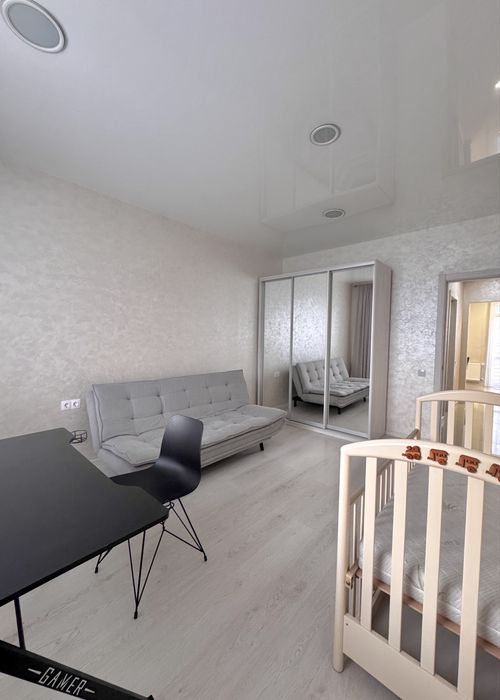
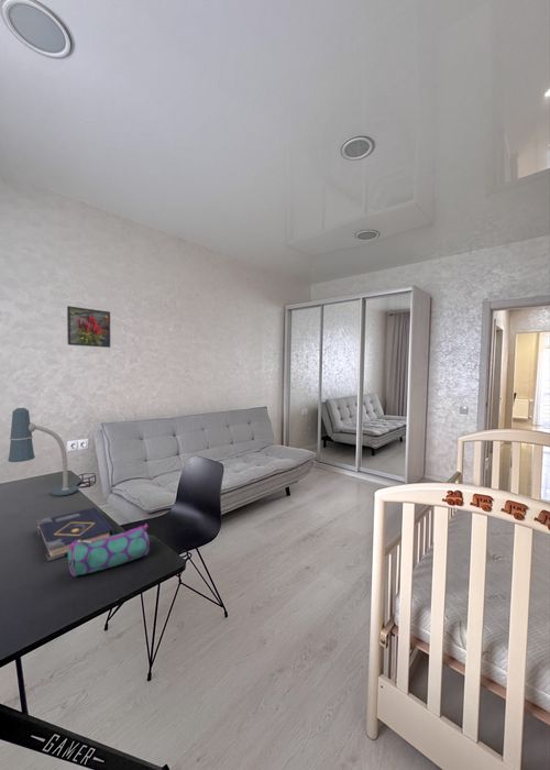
+ pencil case (110, 548)
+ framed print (89, 327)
+ desk lamp (34, 455)
+ book (75, 529)
